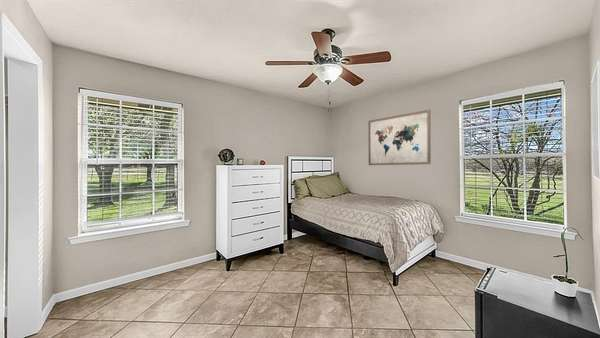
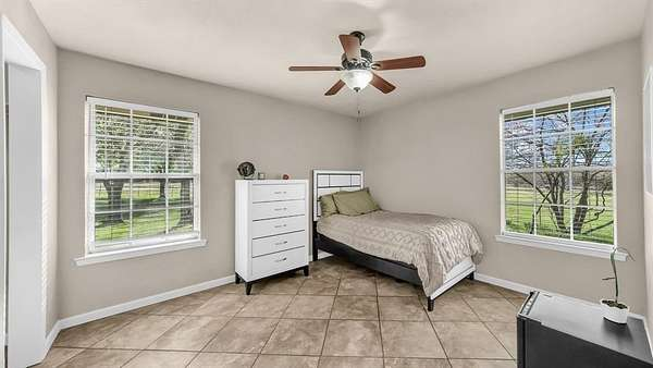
- wall art (396, 140)
